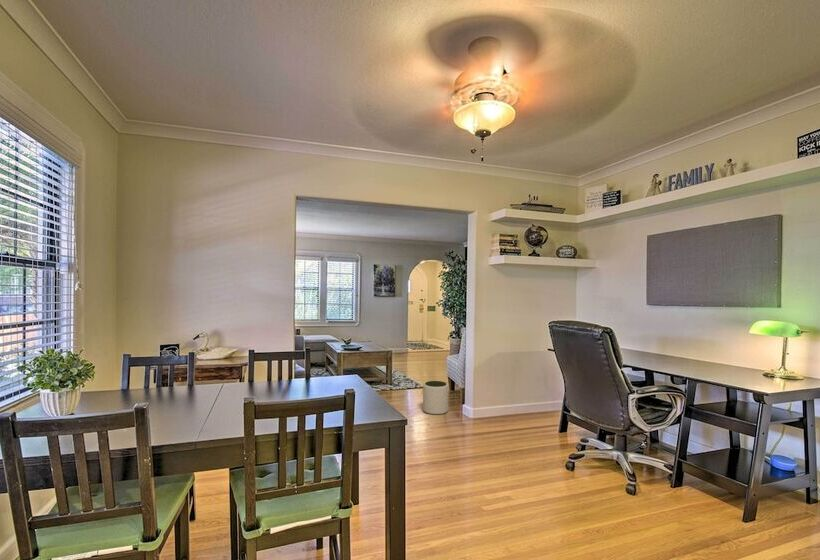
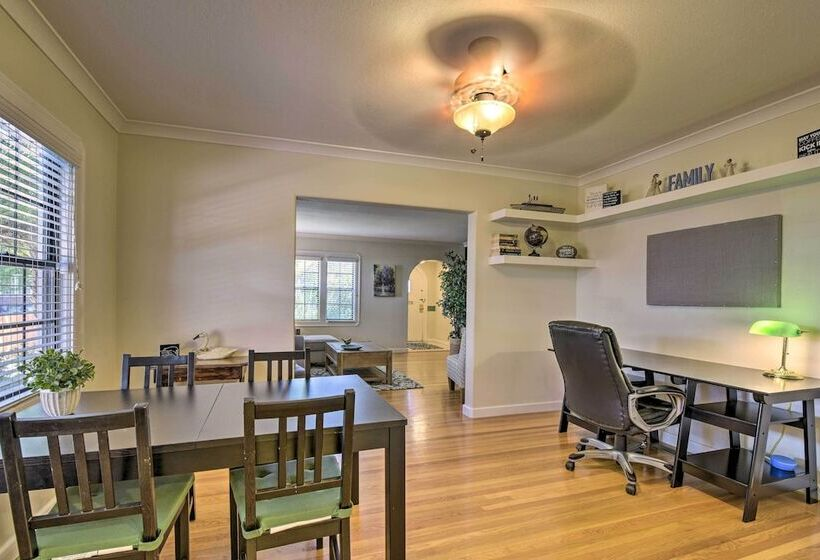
- plant pot (435, 397)
